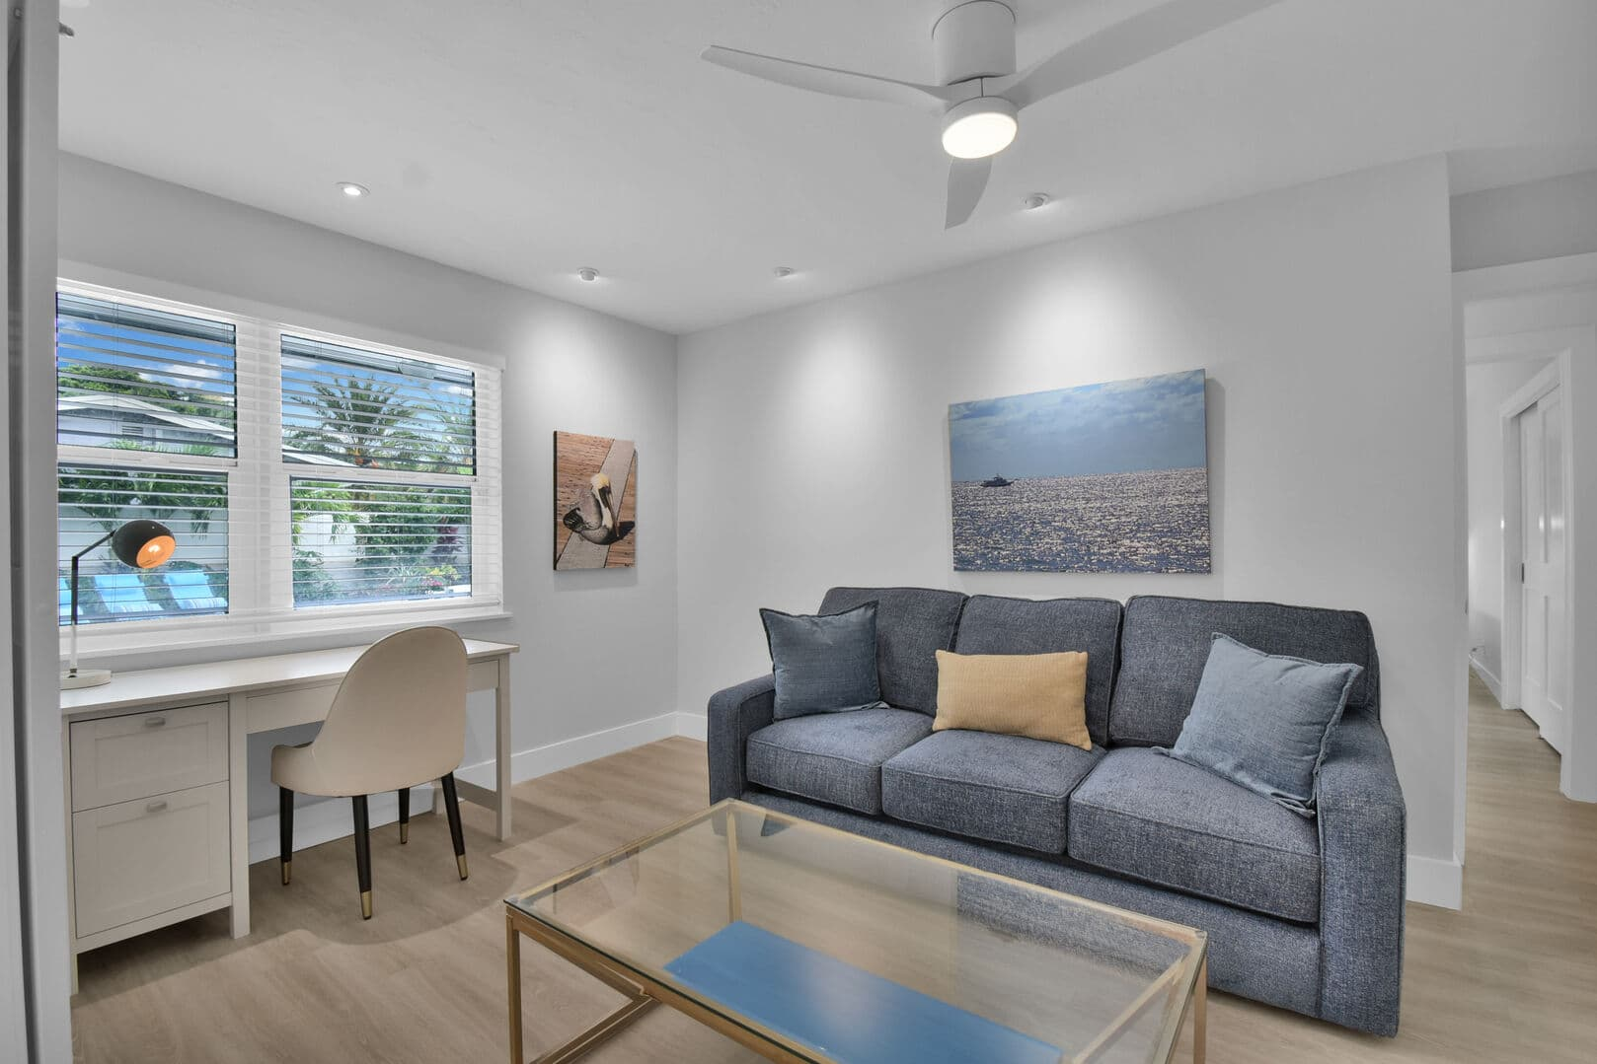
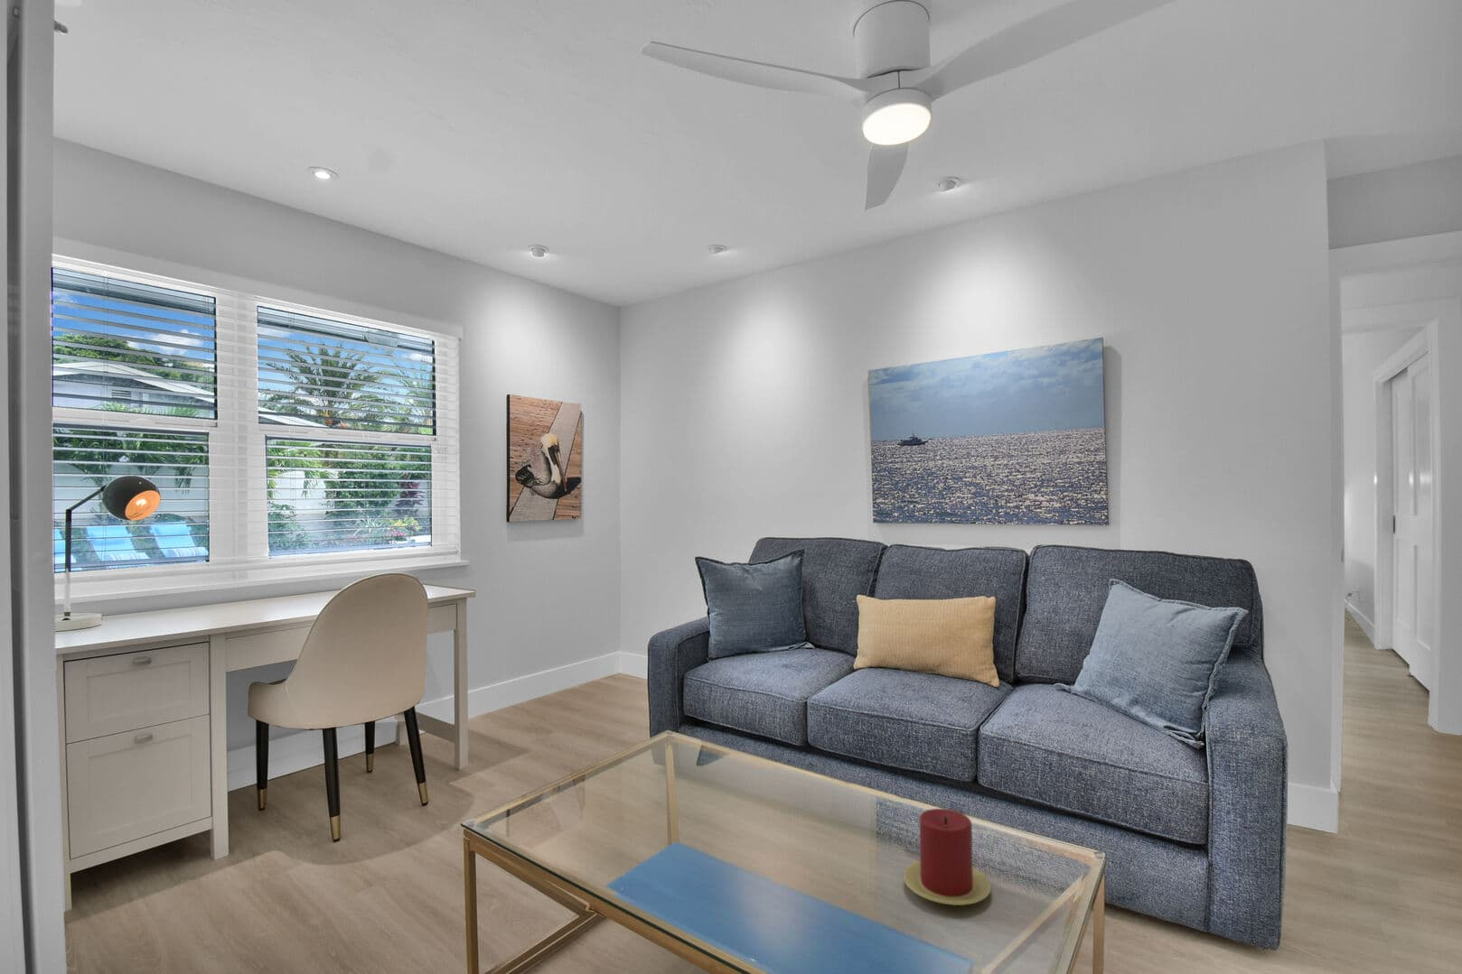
+ candle (945, 853)
